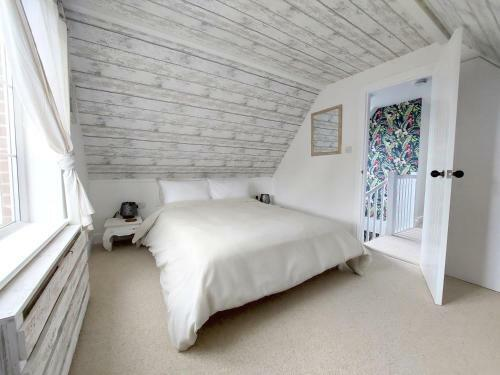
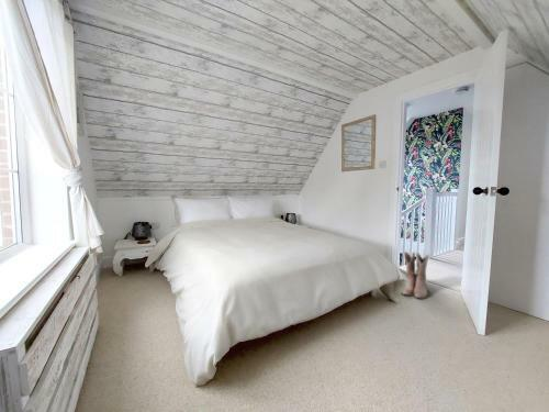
+ boots (414, 272)
